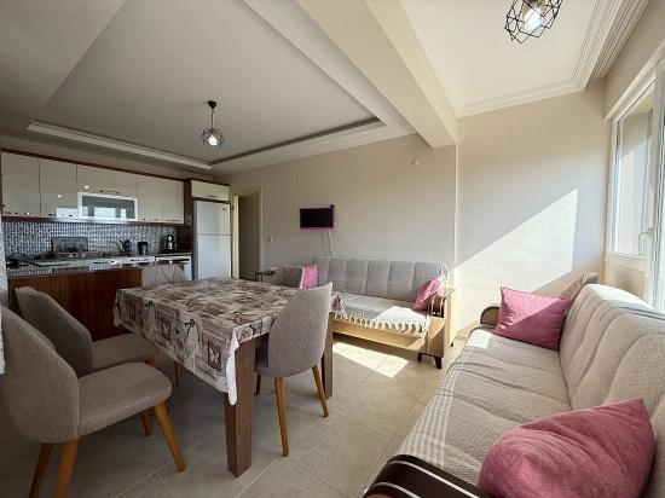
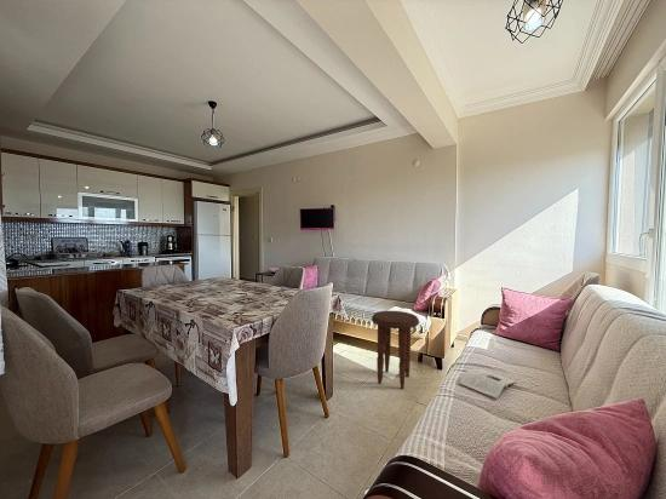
+ magazine (487, 379)
+ side table (398, 348)
